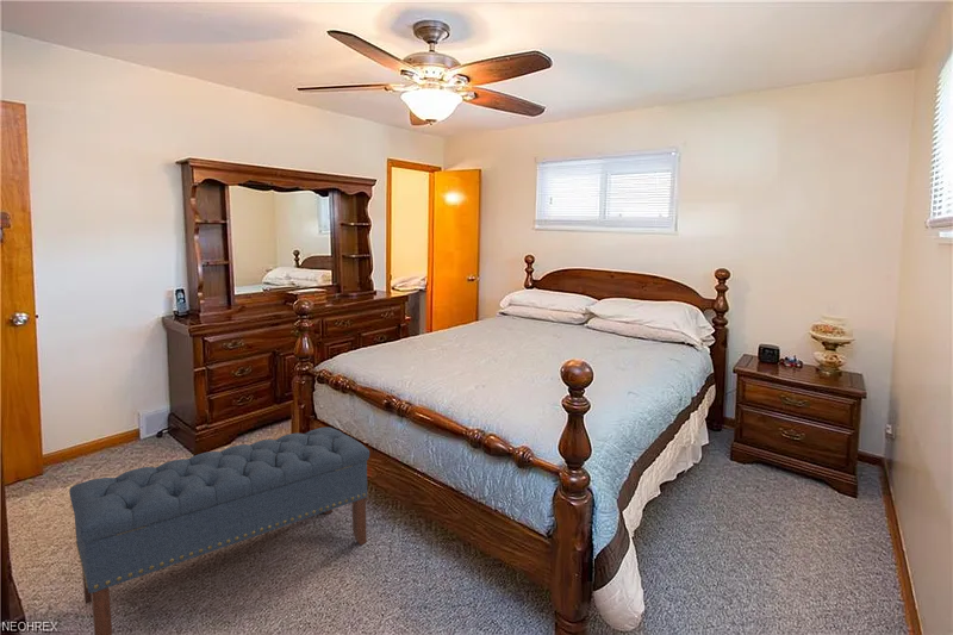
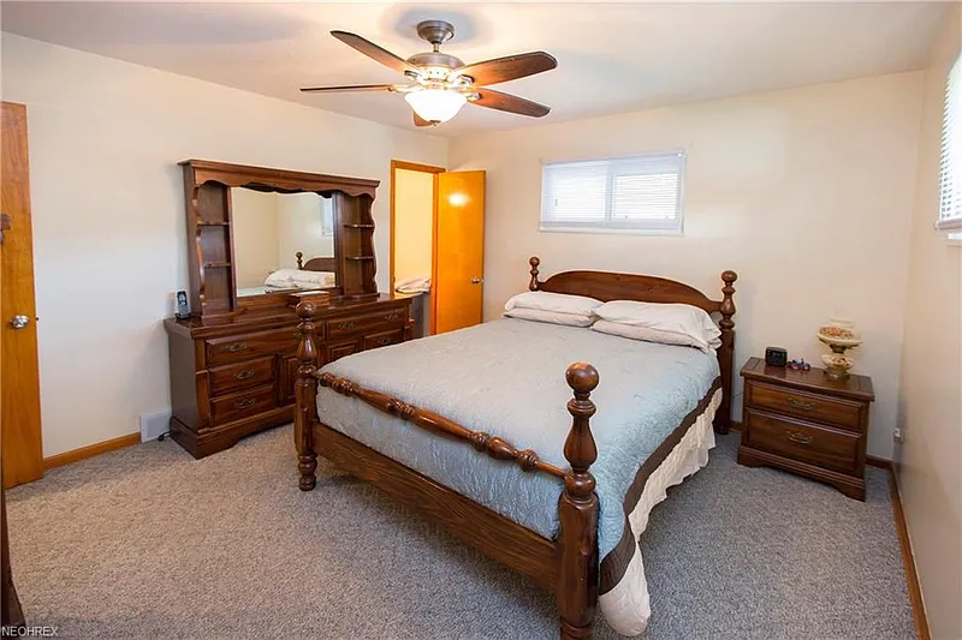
- bench (236, 513)
